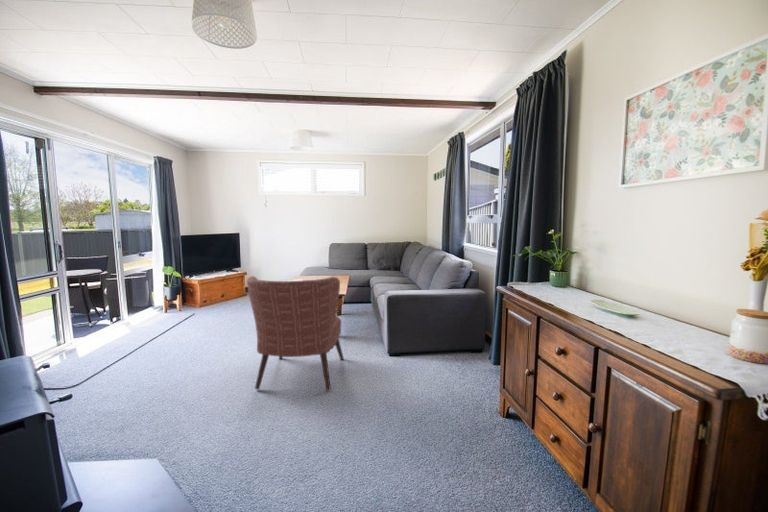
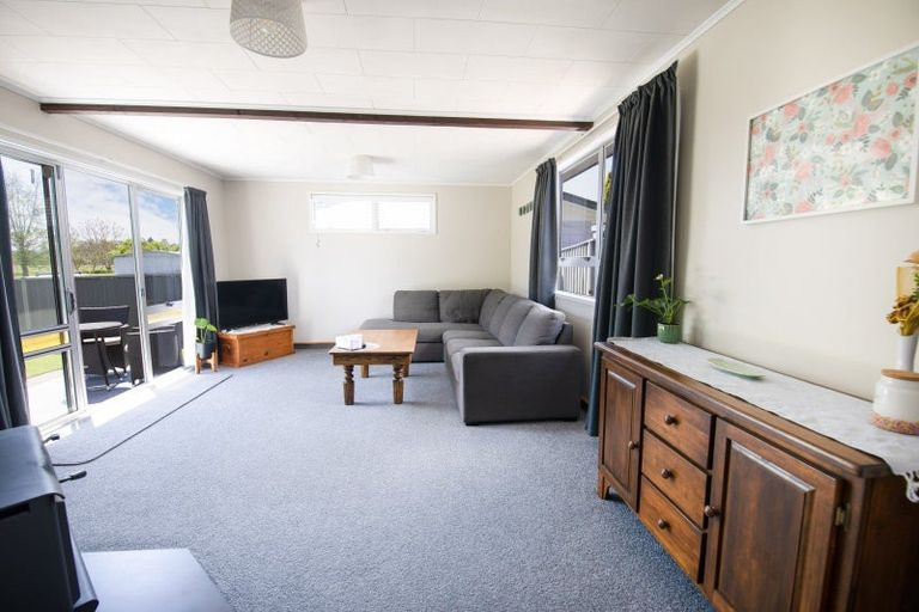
- chair (297, 327)
